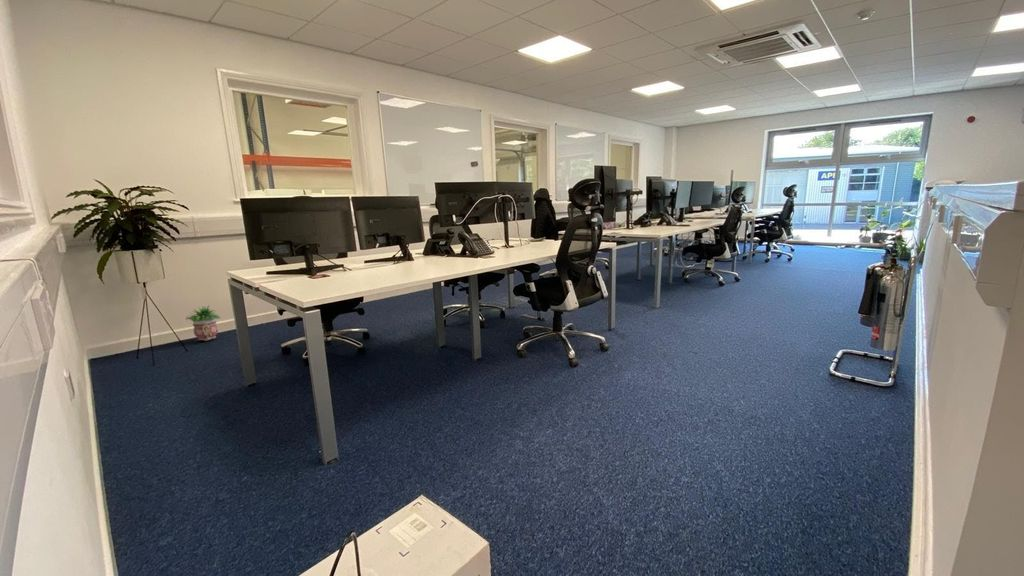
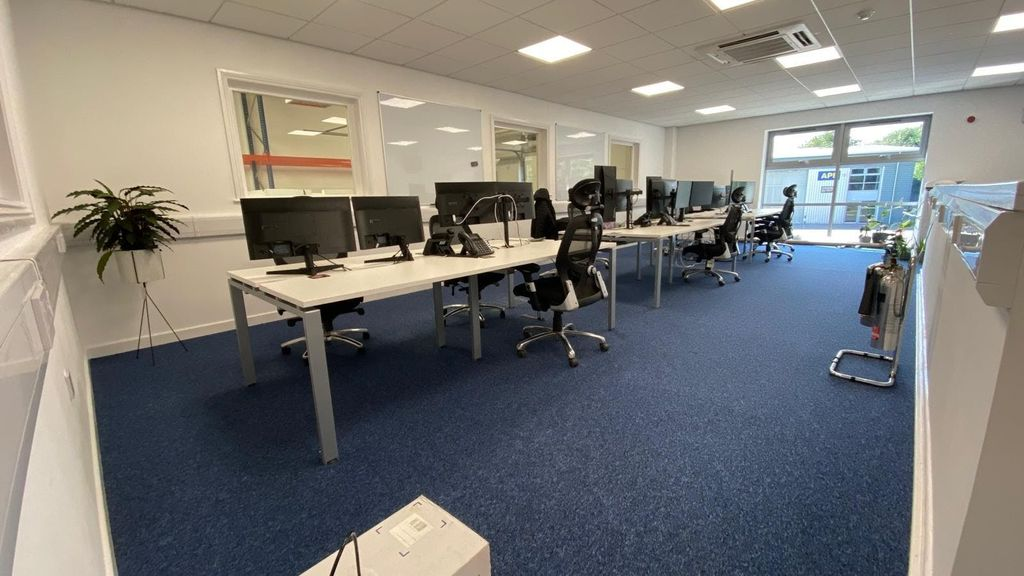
- potted plant (204, 322)
